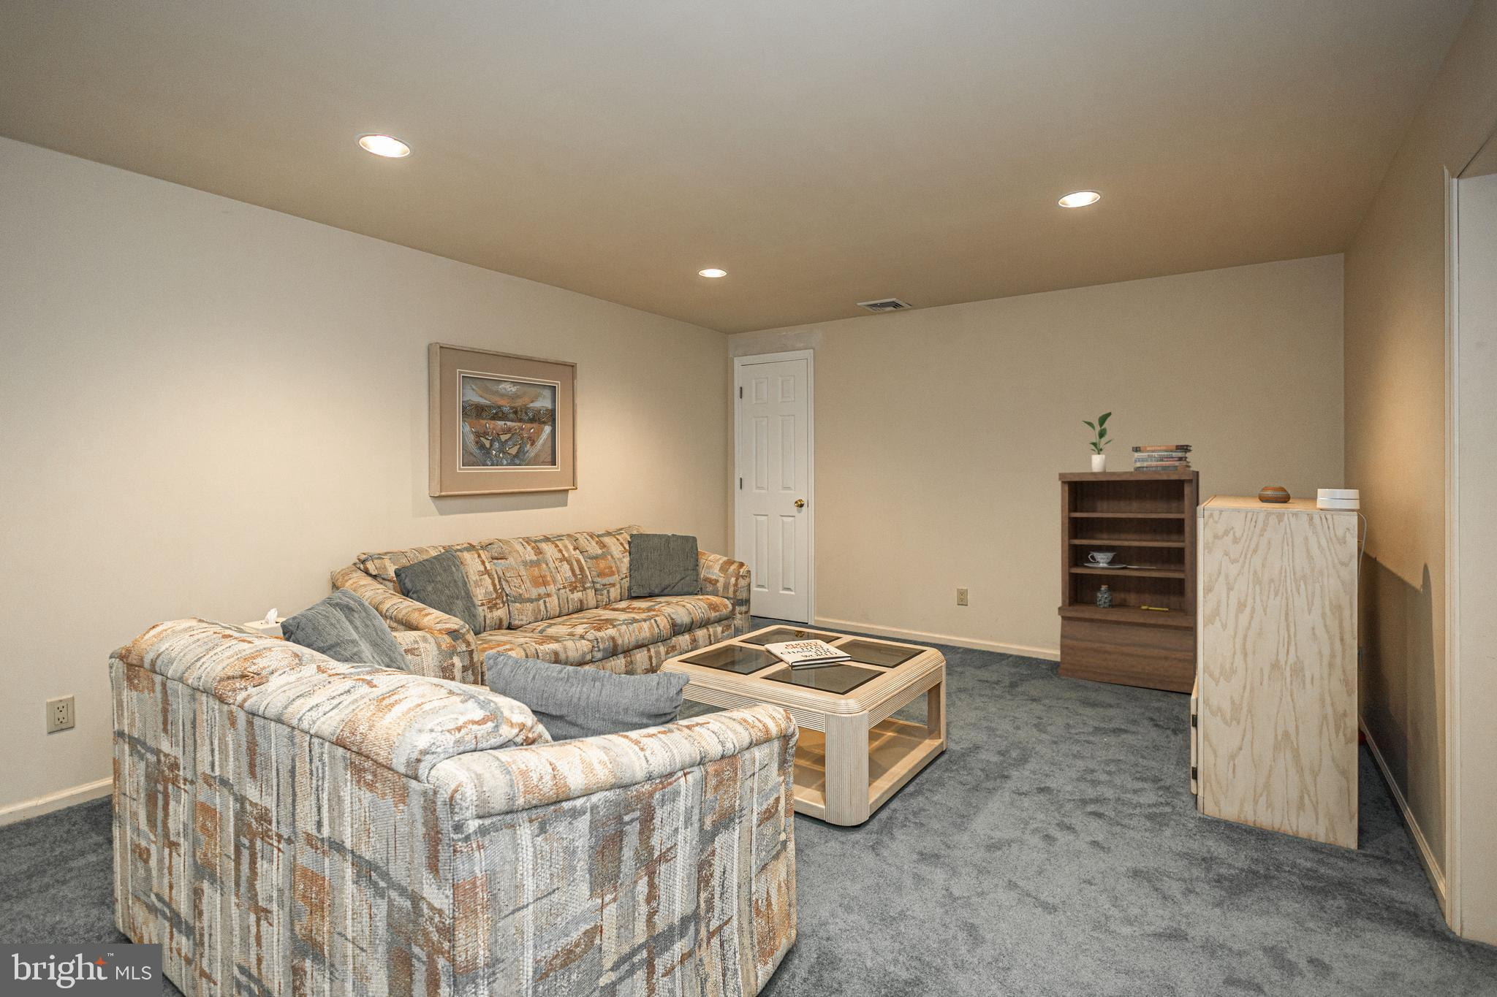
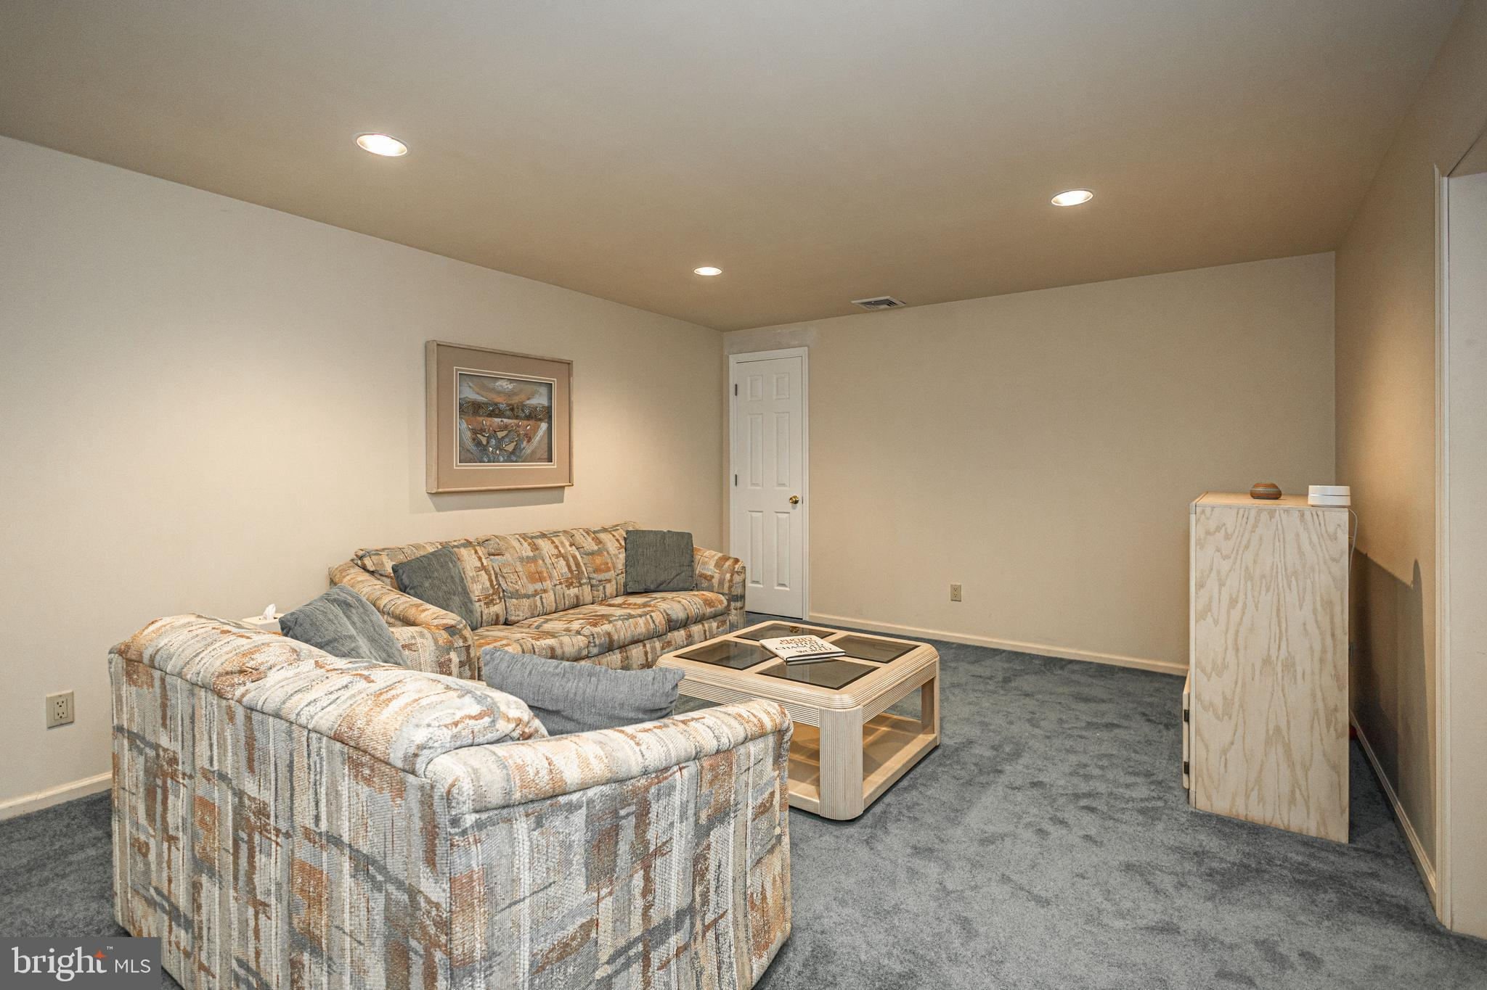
- bookshelf (1127, 575)
- book stack (1162, 458)
- potted plant (1099, 442)
